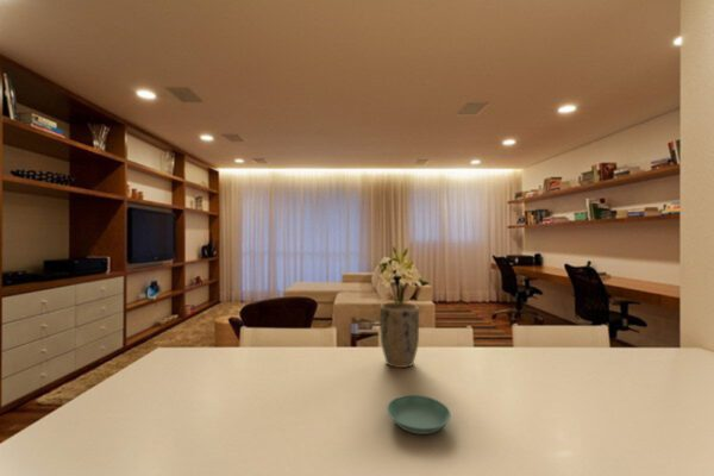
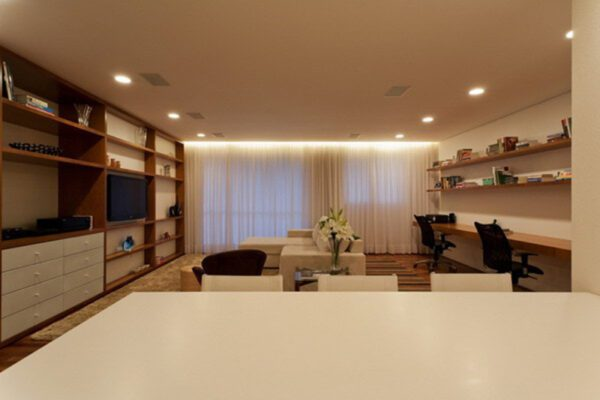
- plant pot (399, 333)
- saucer (418, 415)
